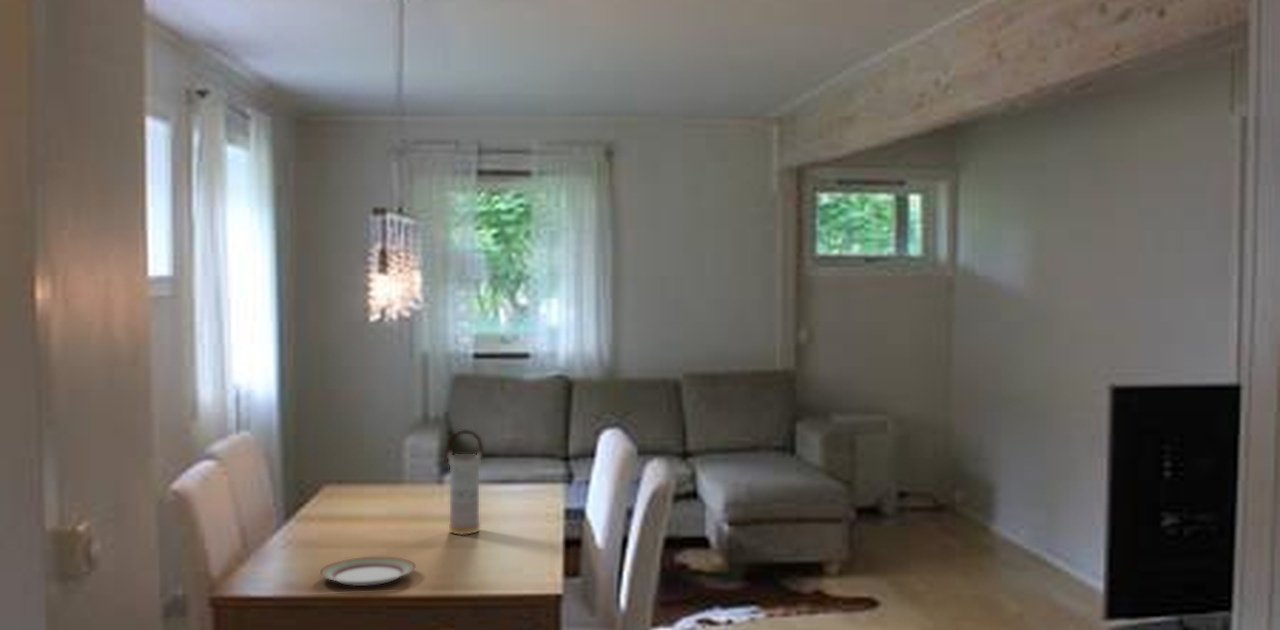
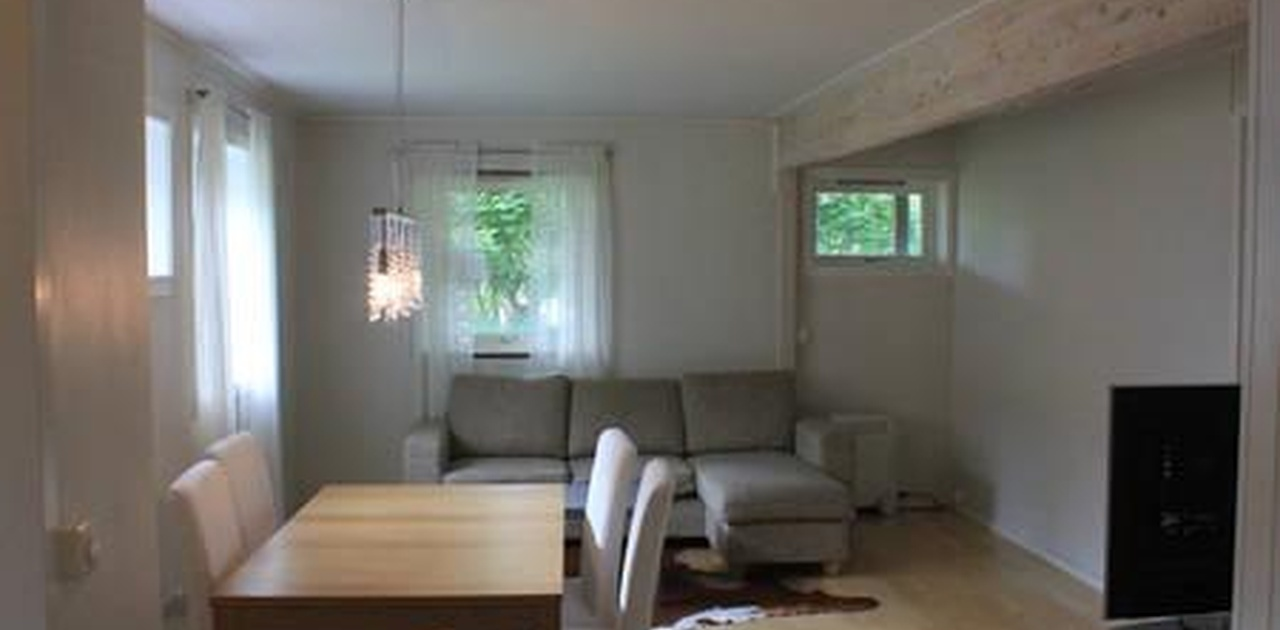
- vase (464, 480)
- plate (368, 572)
